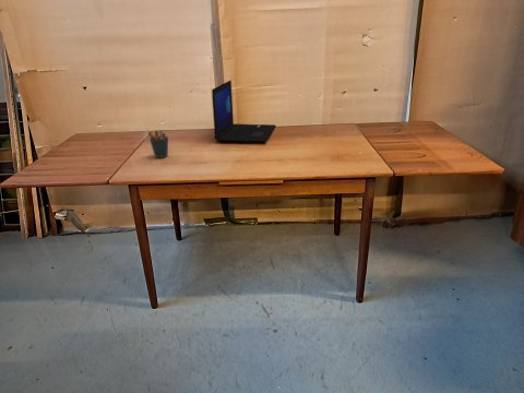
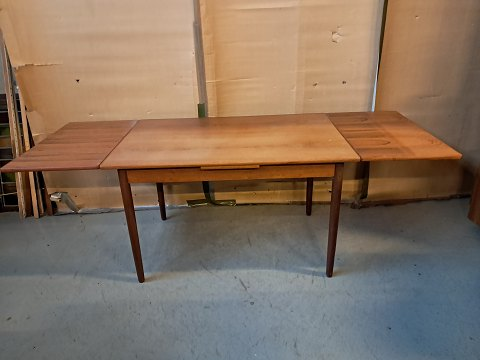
- pen holder (158, 142)
- laptop (231, 109)
